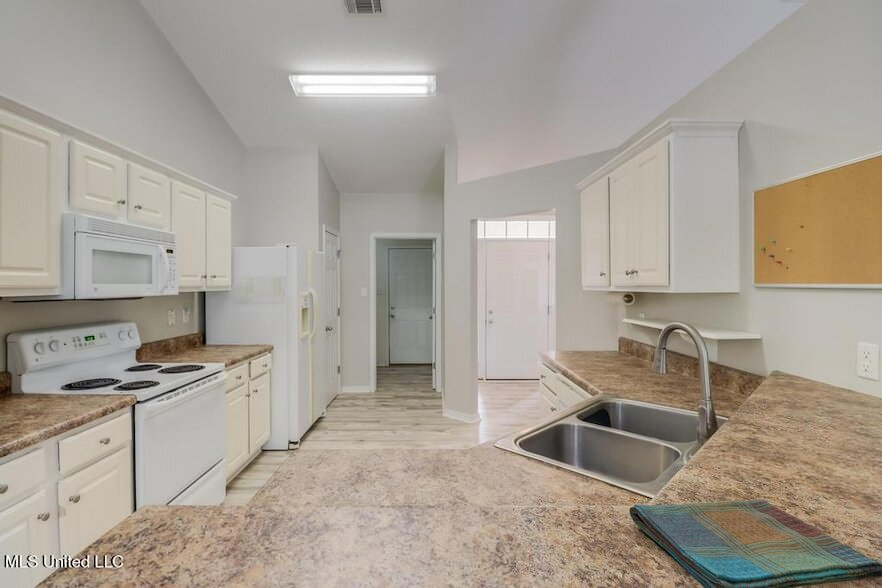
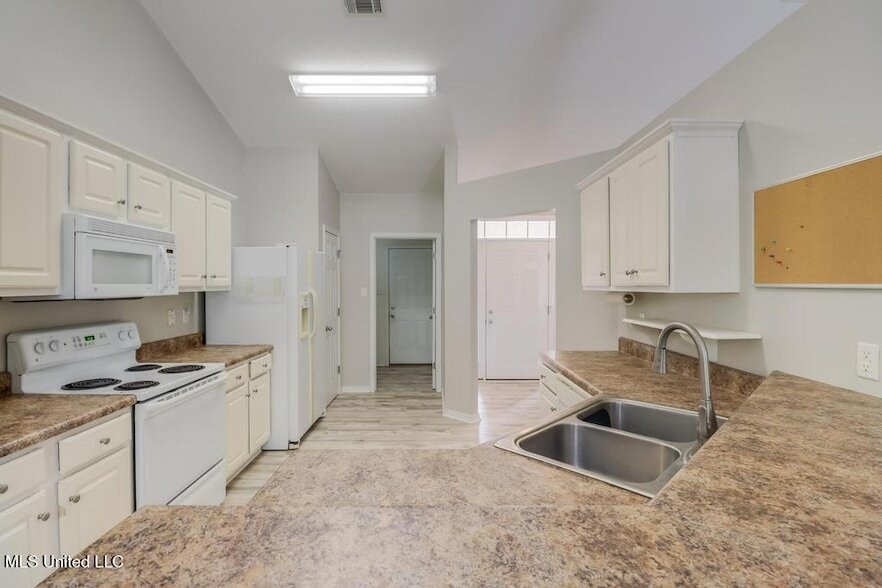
- dish towel (741, 535)
